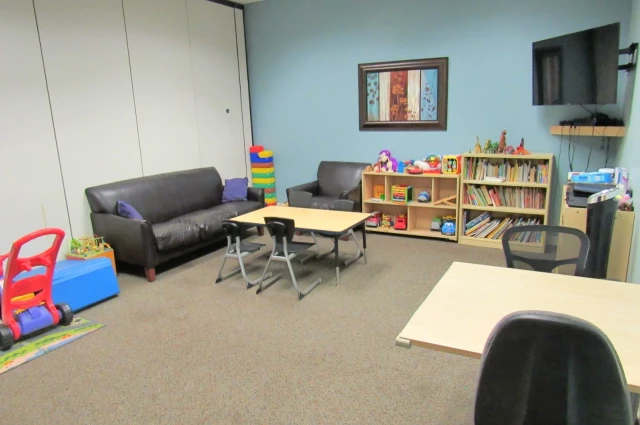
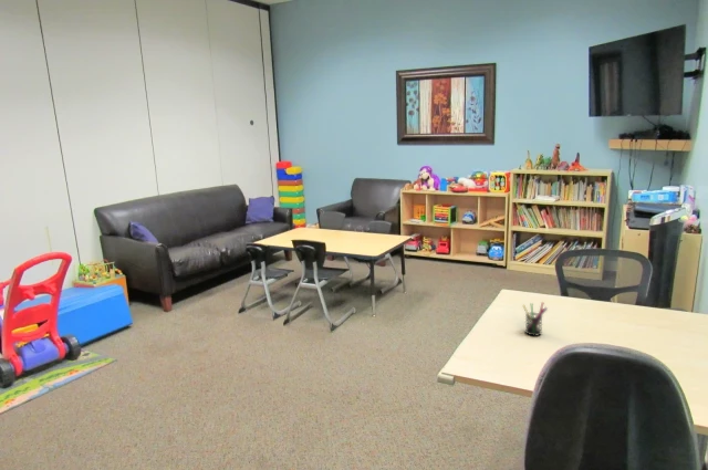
+ pen holder (533, 316)
